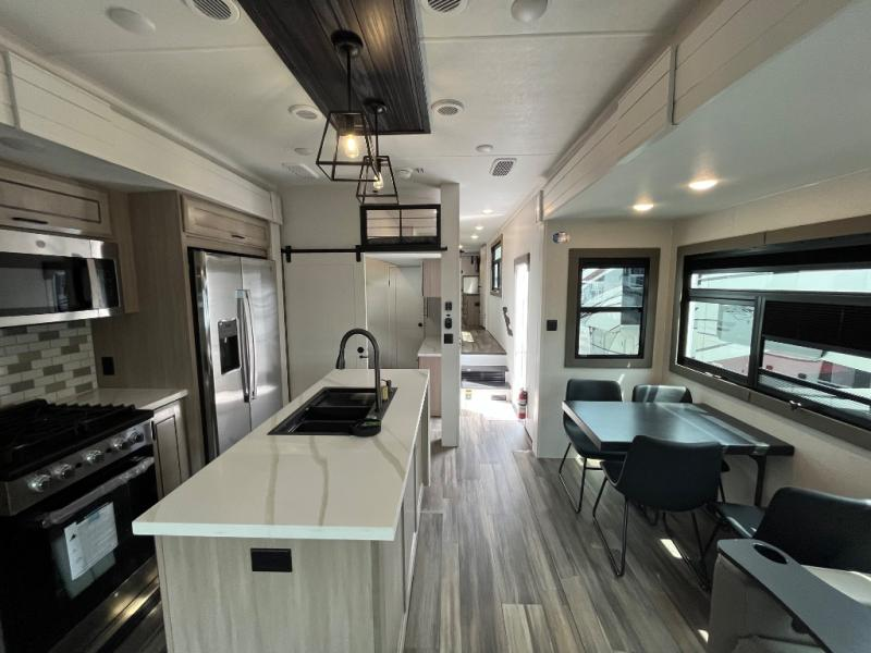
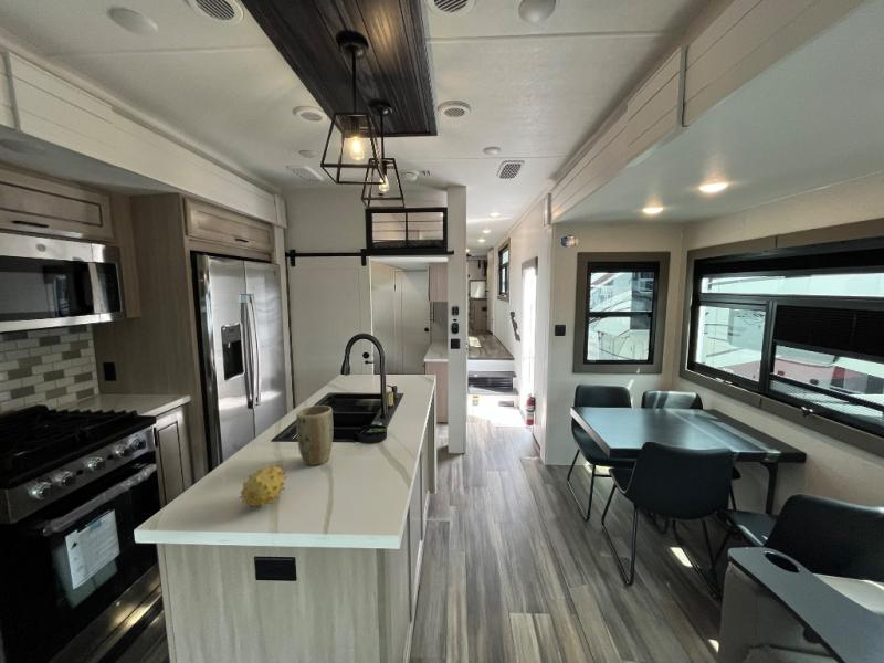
+ fruit (264, 483)
+ plant pot (315, 434)
